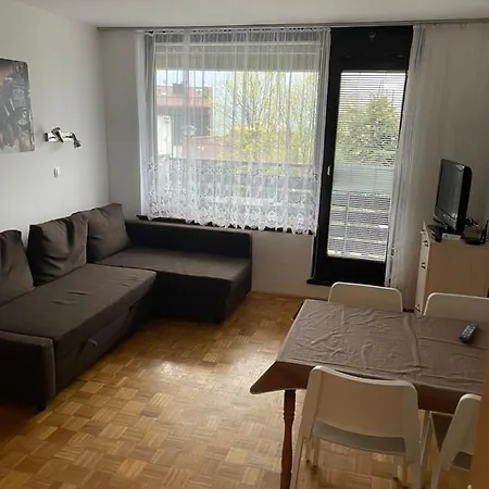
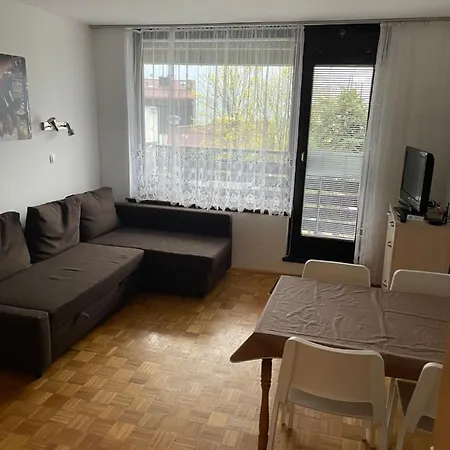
- remote control (468, 330)
